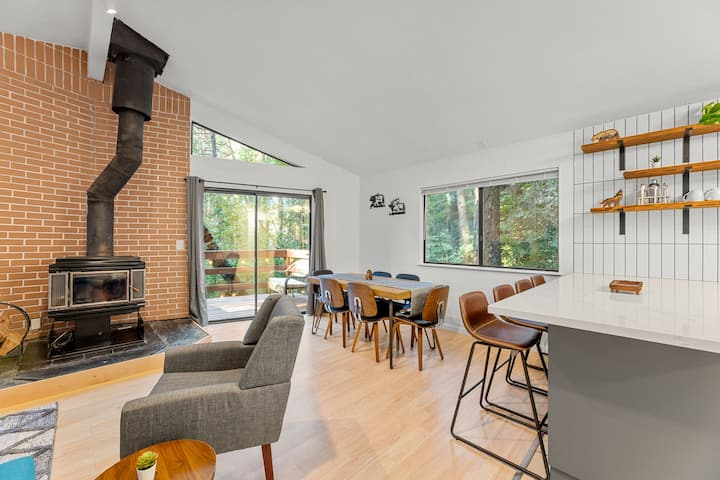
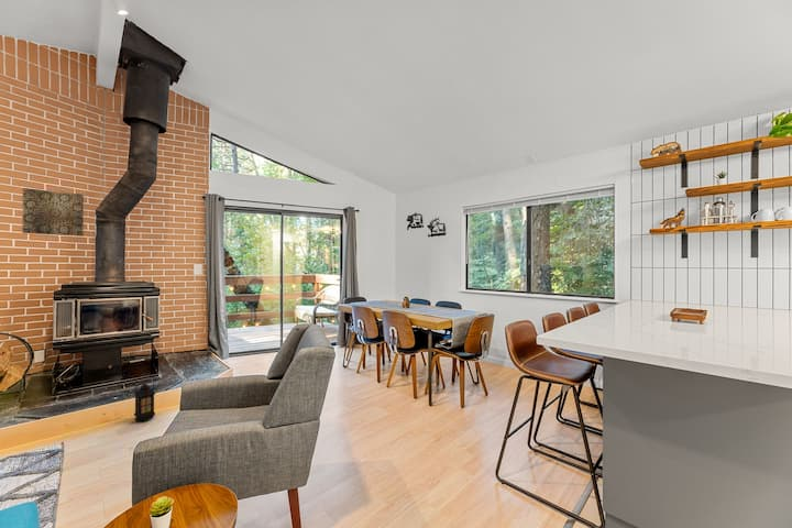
+ wall art (54, 212)
+ lantern (144, 396)
